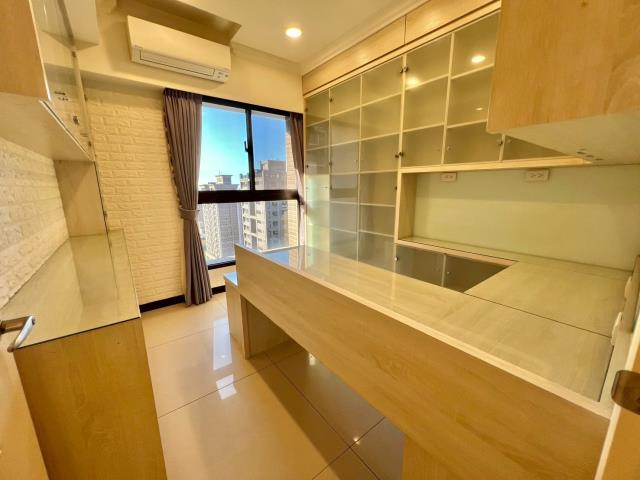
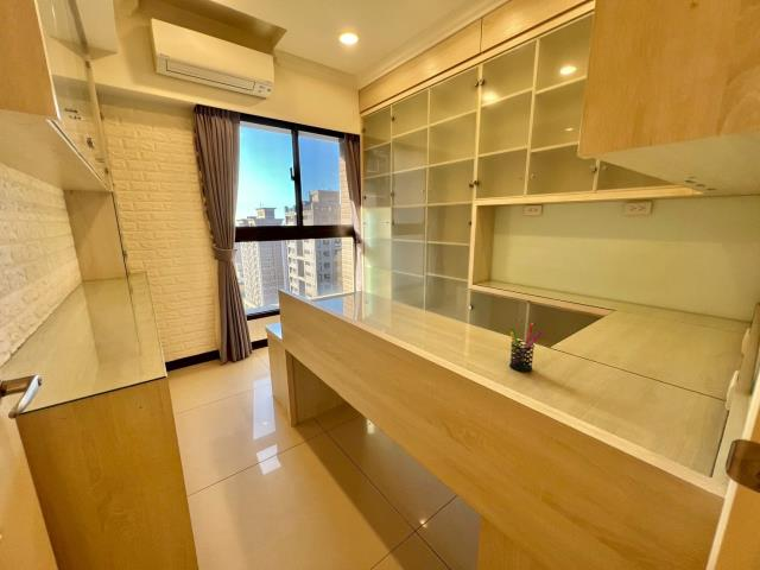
+ pen holder (520, 346)
